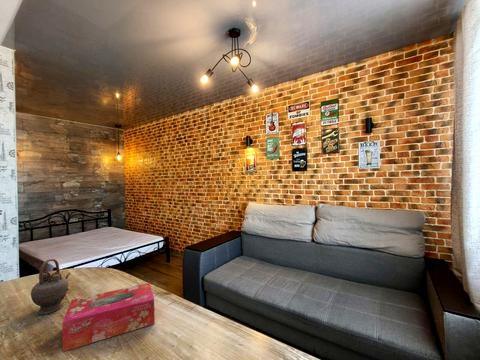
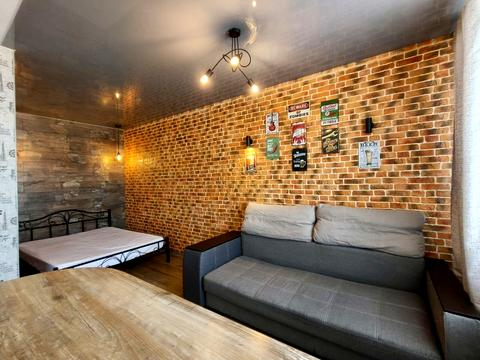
- teapot (53, 282)
- tissue box (113, 311)
